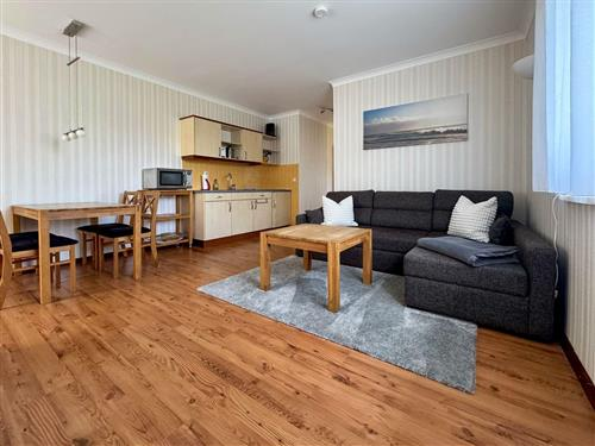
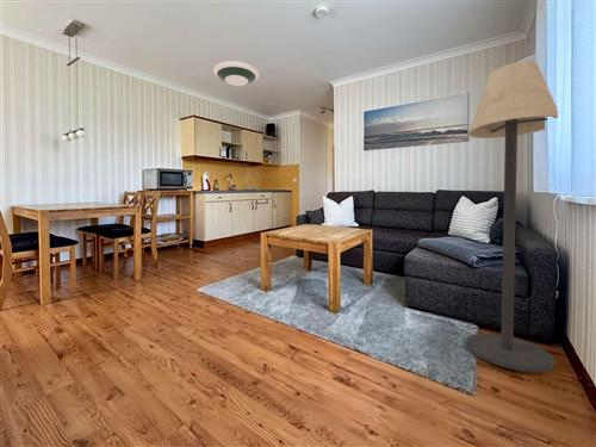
+ floor lamp (509, 213)
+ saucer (236, 77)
